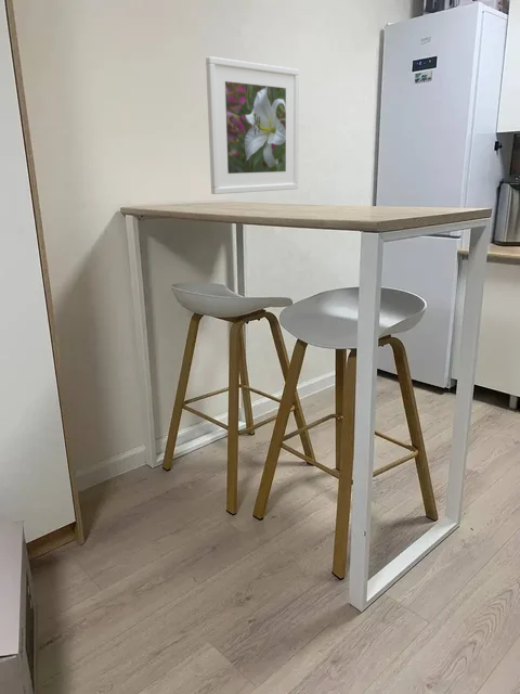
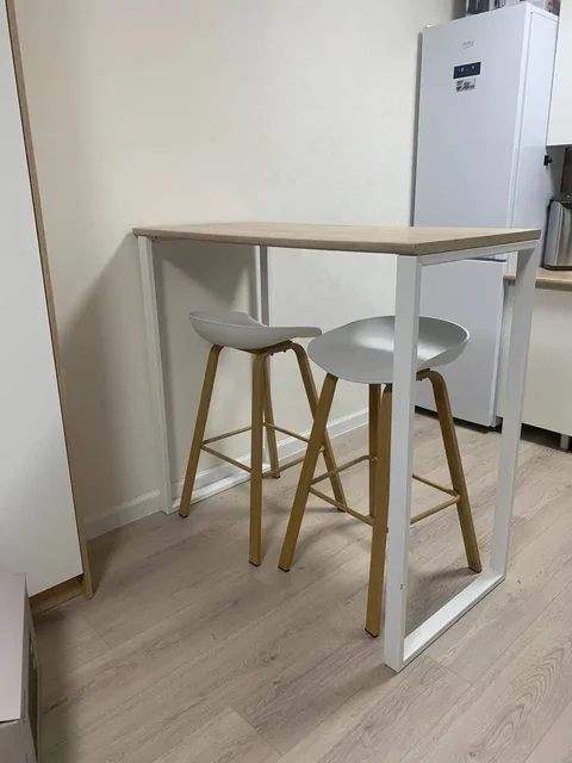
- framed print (256, 129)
